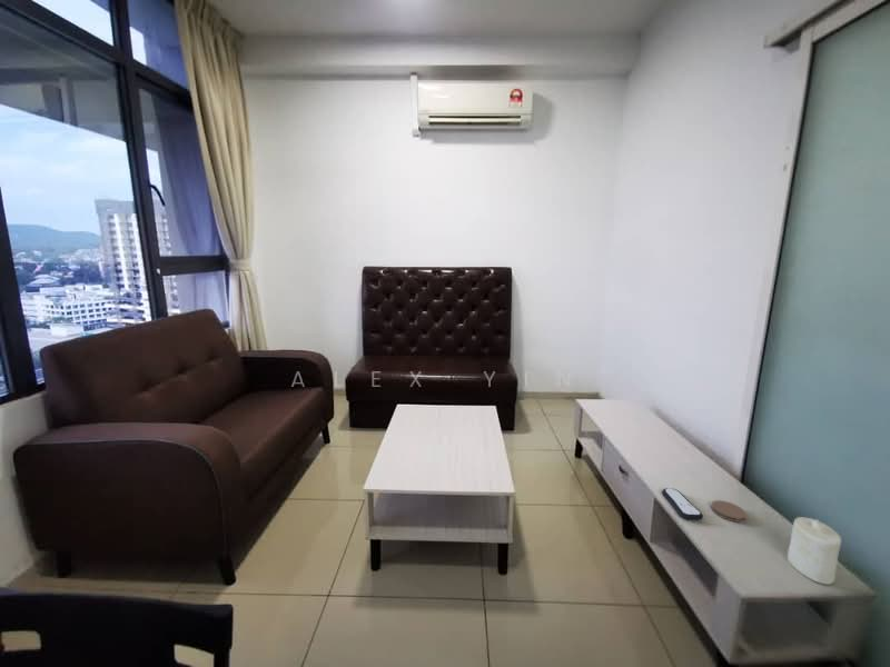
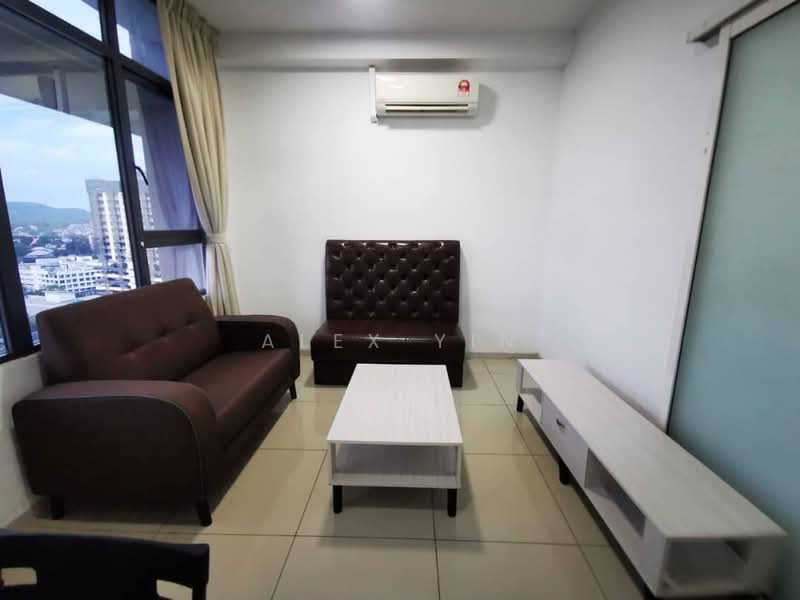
- candle (814, 545)
- coaster (728, 510)
- remote control (680, 502)
